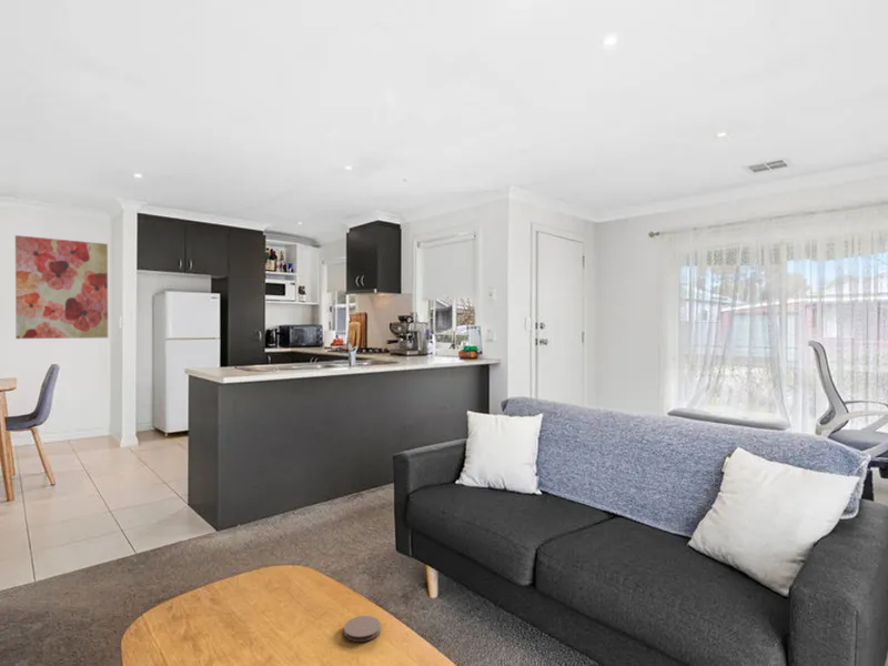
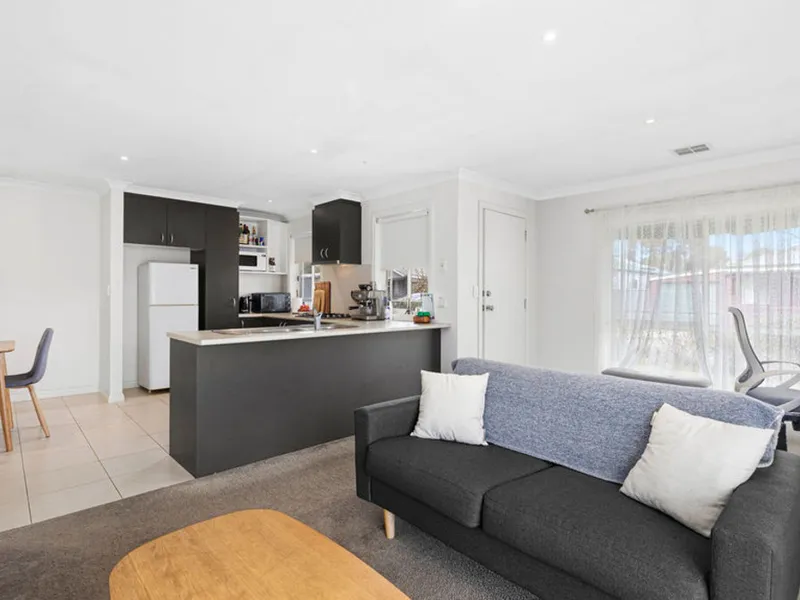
- coaster (362, 628)
- wall art (63, 289)
